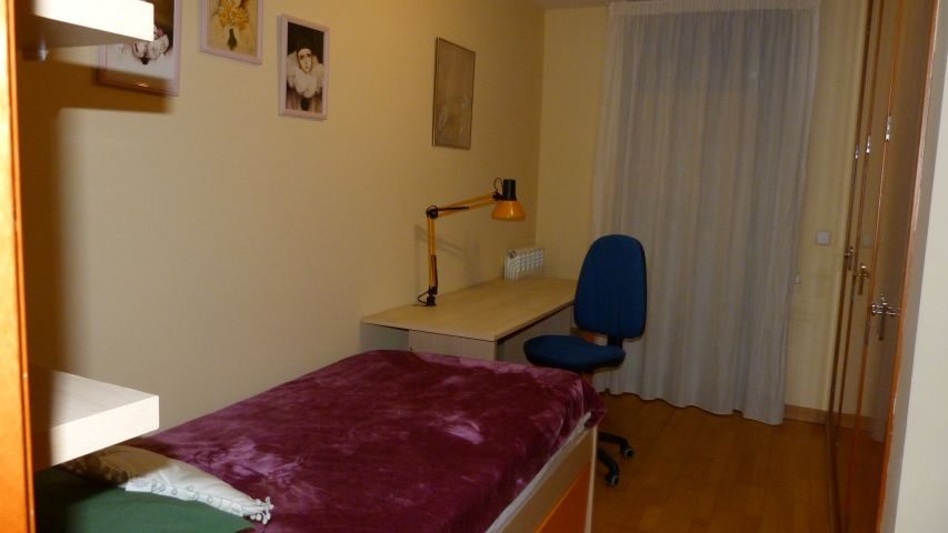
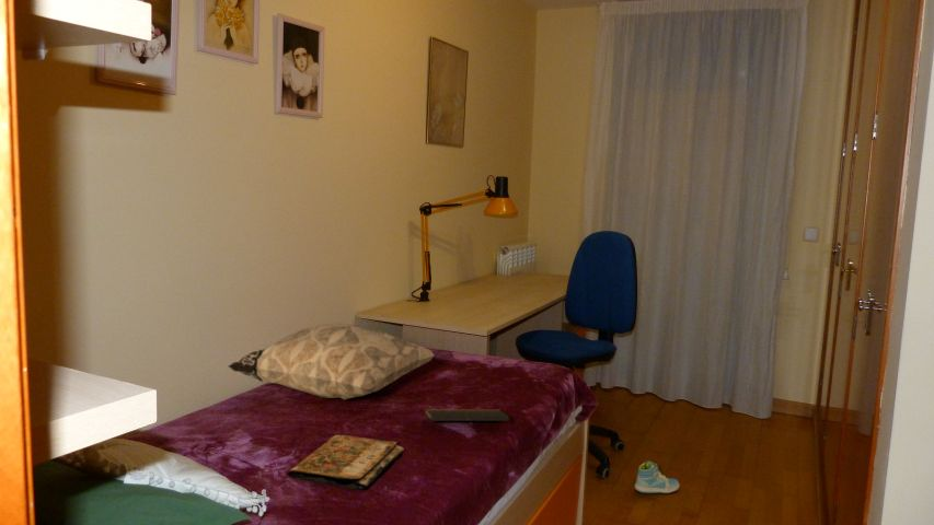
+ notepad (465, 415)
+ book (348, 459)
+ sneaker (658, 475)
+ decorative pillow (337, 360)
